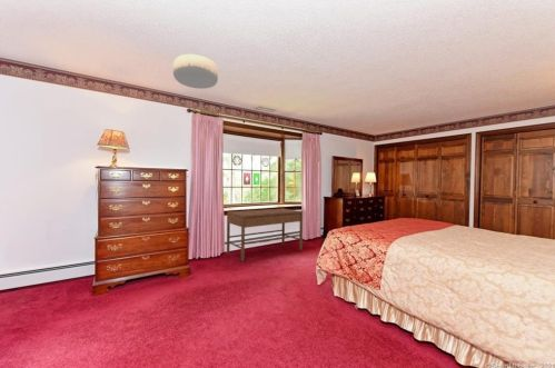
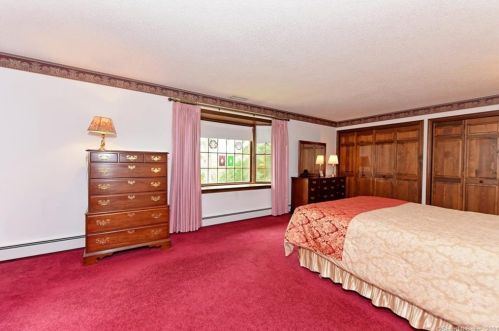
- ceiling light (196, 72)
- bench (265, 231)
